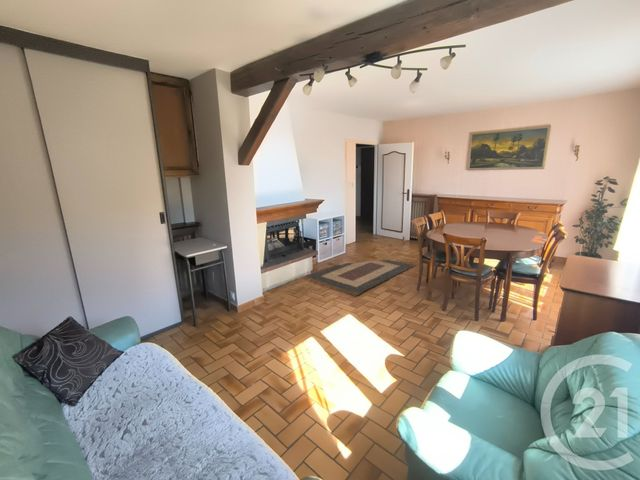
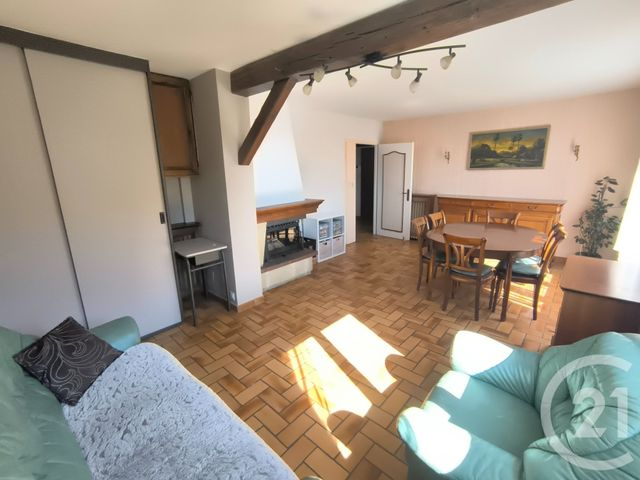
- rug (362, 270)
